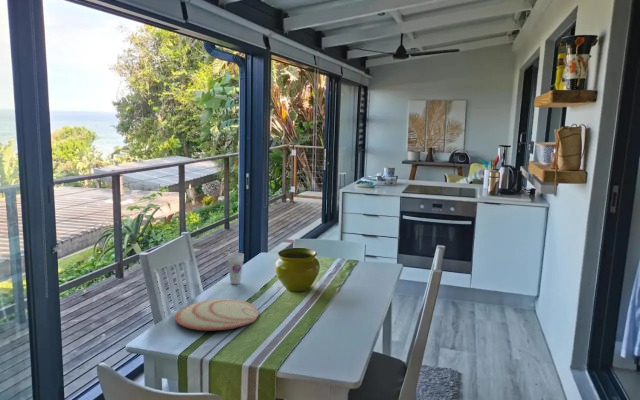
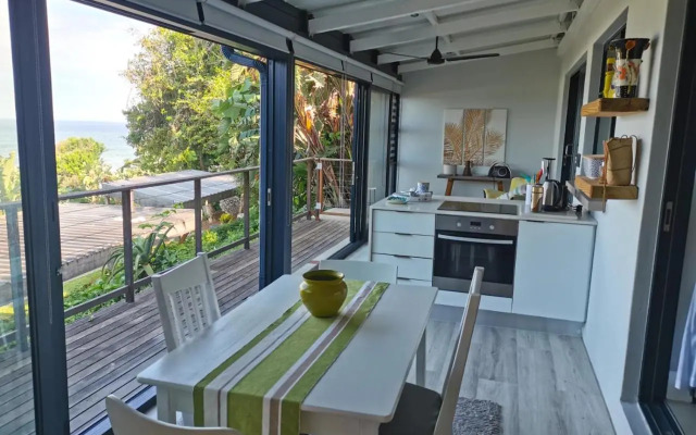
- cup (235, 268)
- plate (217, 311)
